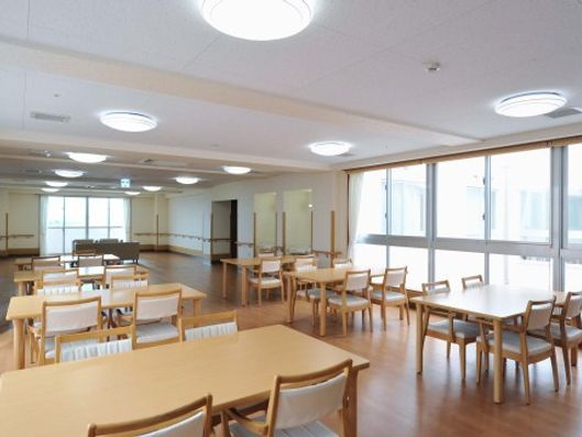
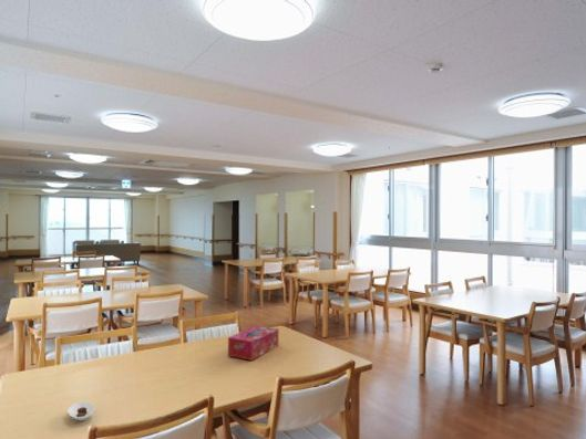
+ saucer (81, 411)
+ tissue box (254, 342)
